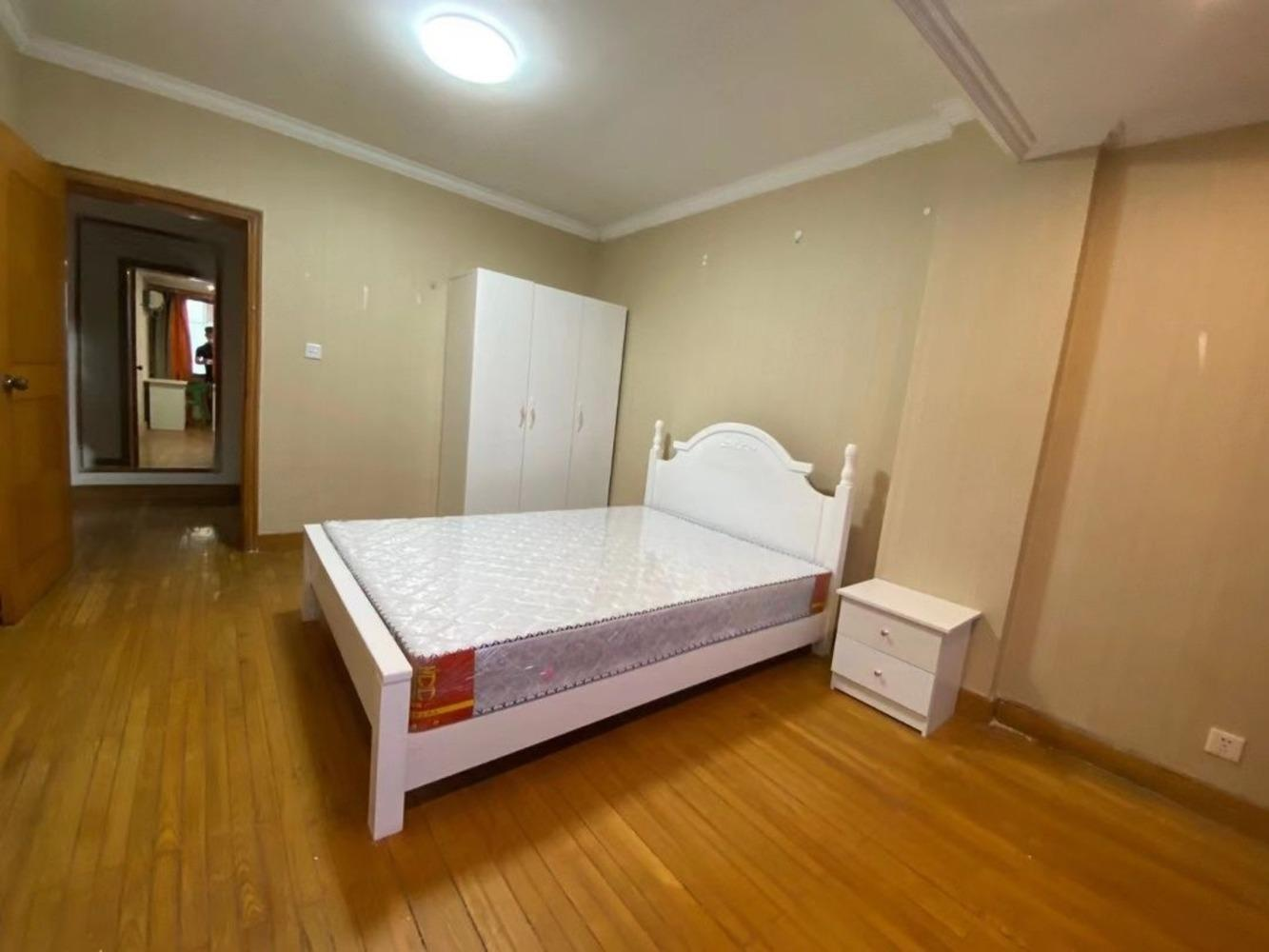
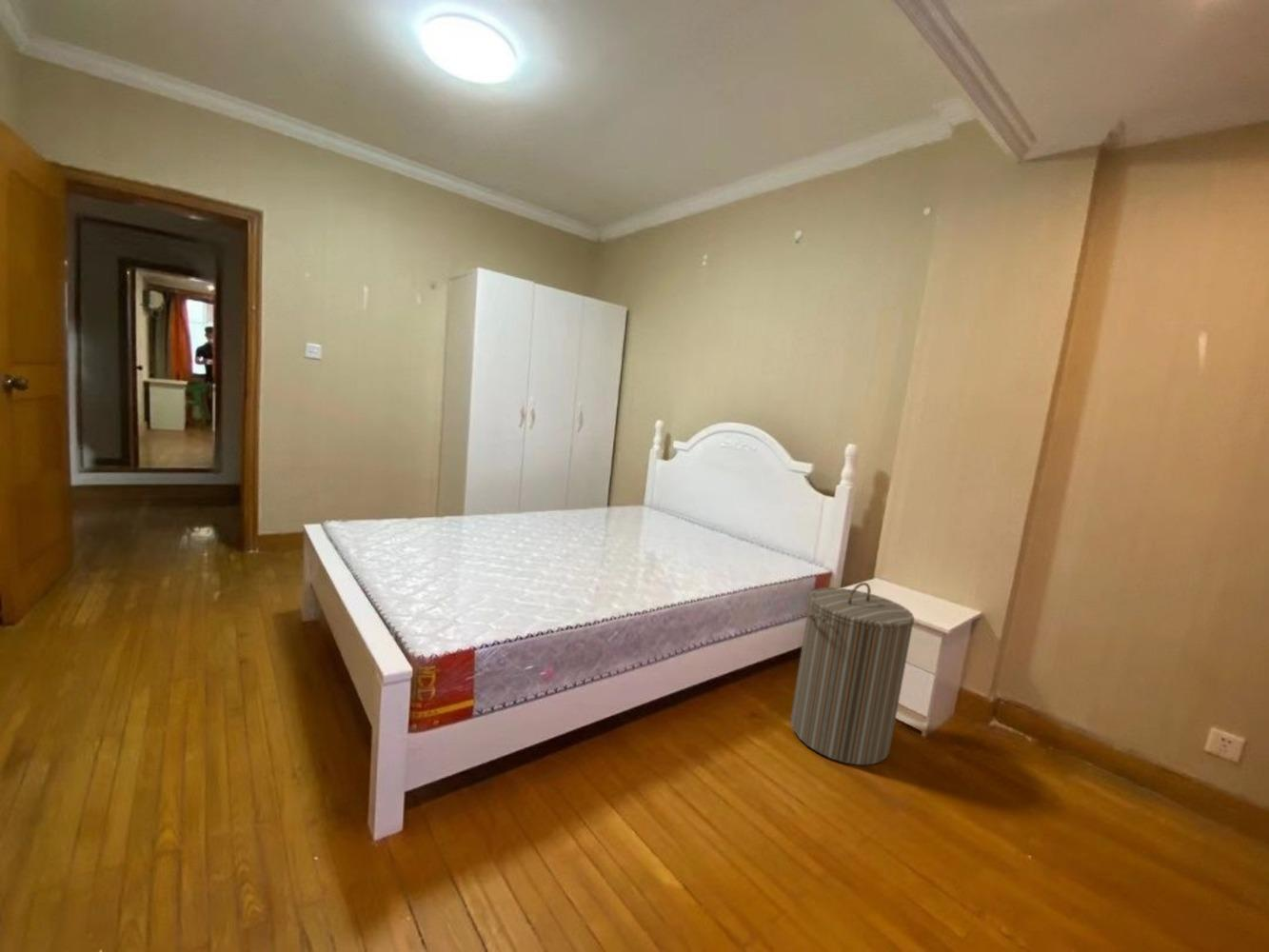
+ laundry hamper (850, 660)
